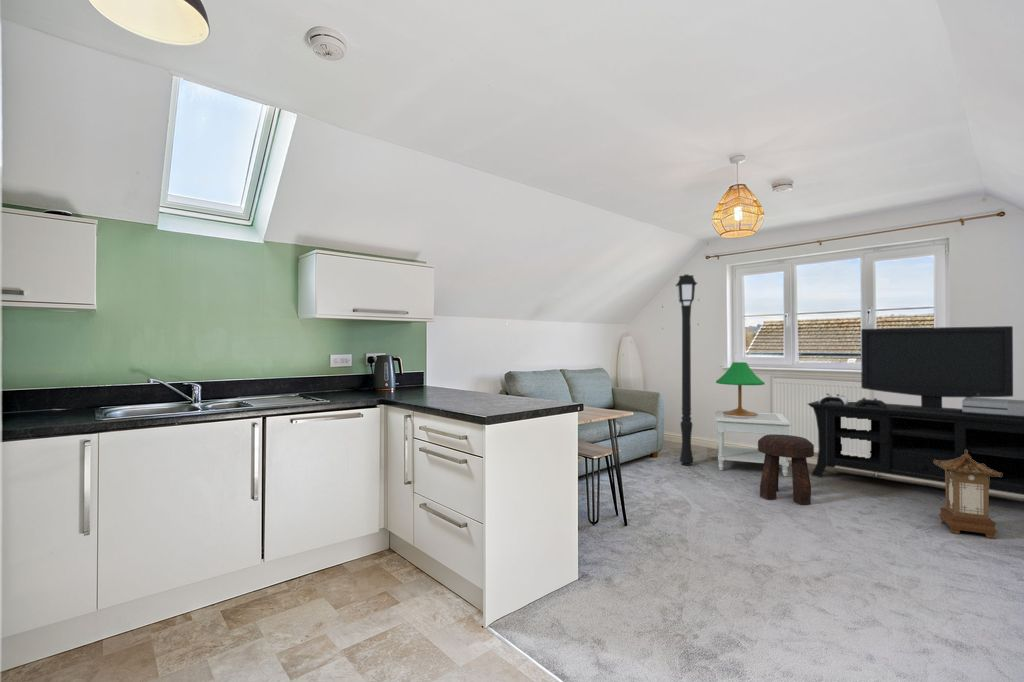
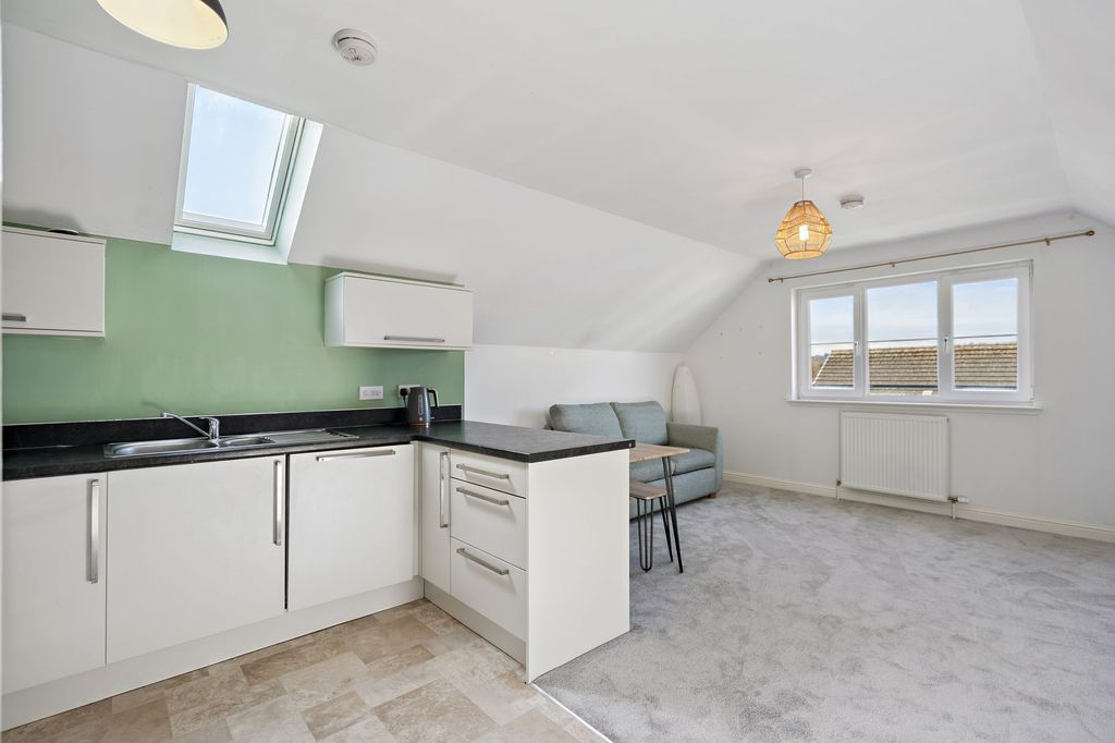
- table lamp (739, 388)
- floor lamp (686, 369)
- lantern (966, 490)
- stool (778, 466)
- media console (924, 408)
- side table (750, 448)
